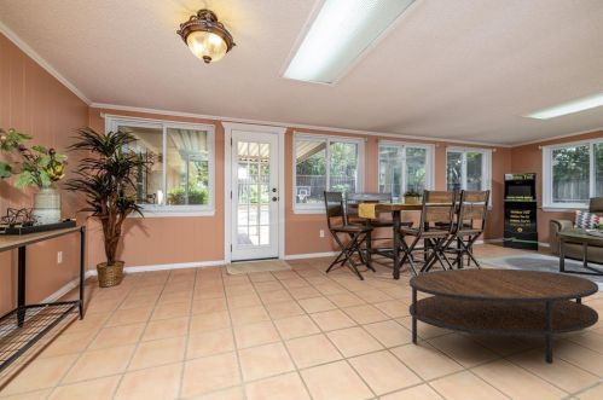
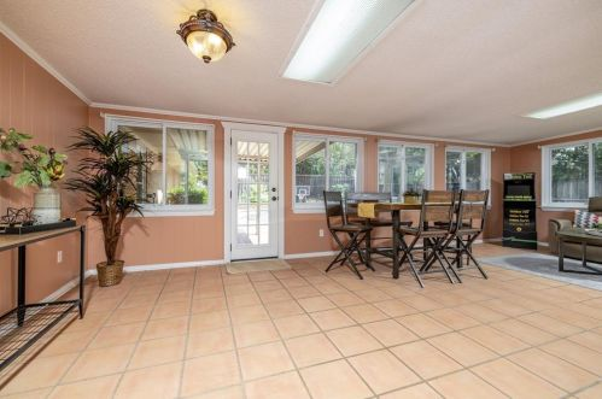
- coffee table (500, 307)
